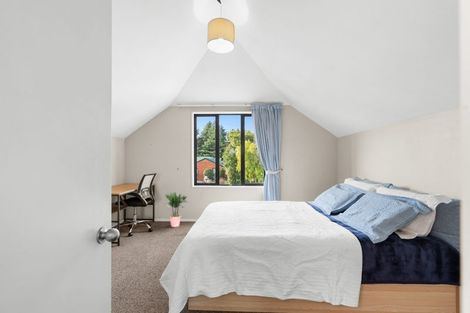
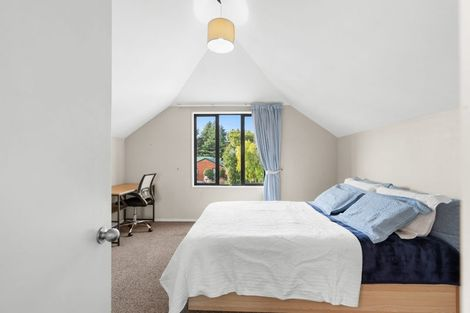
- potted plant (176, 208)
